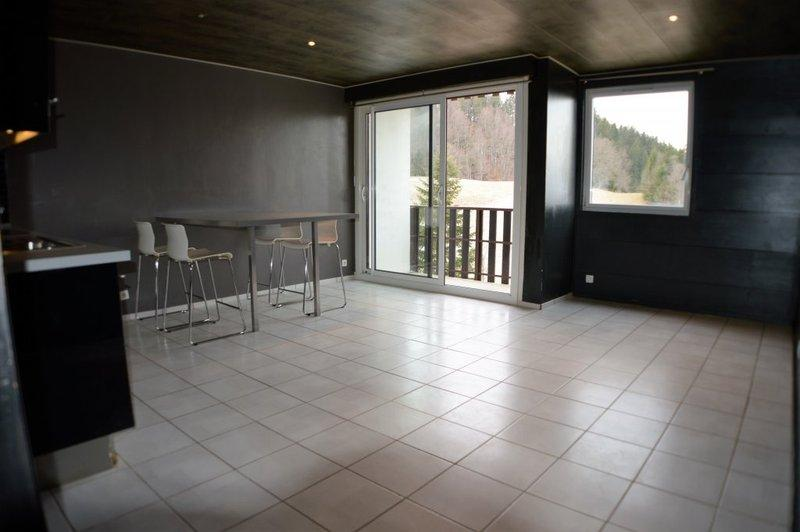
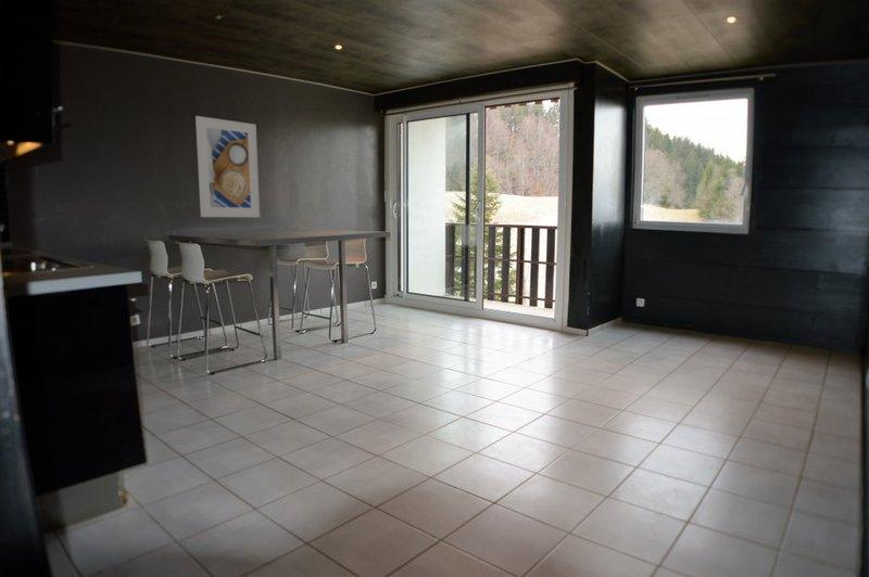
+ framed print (229, 169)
